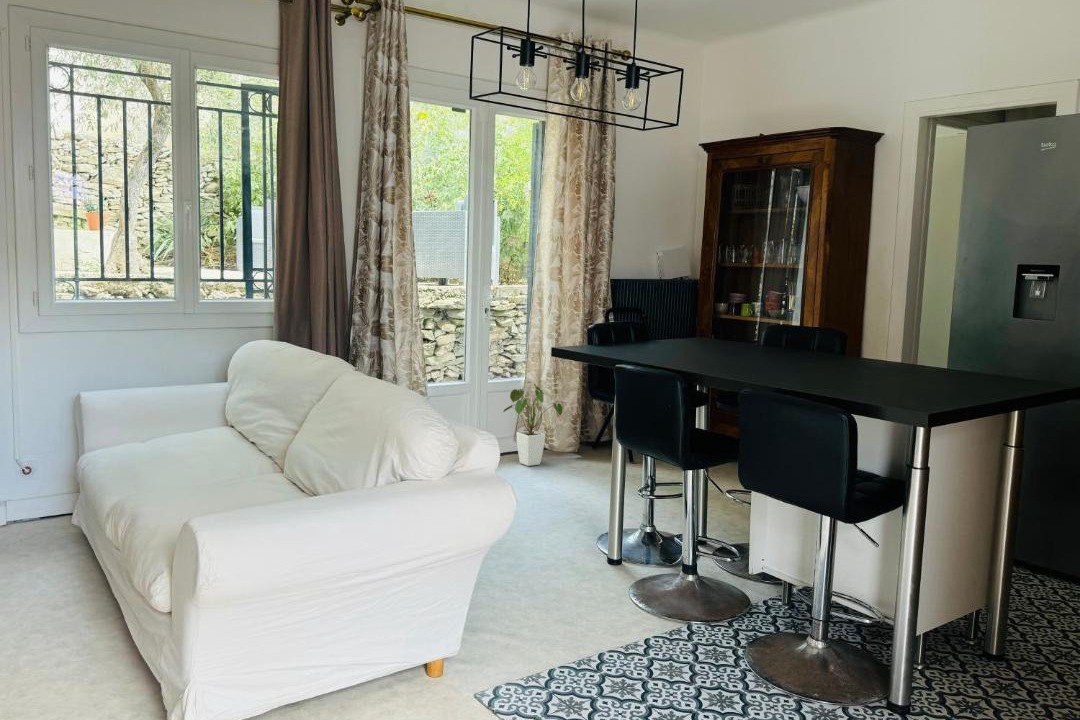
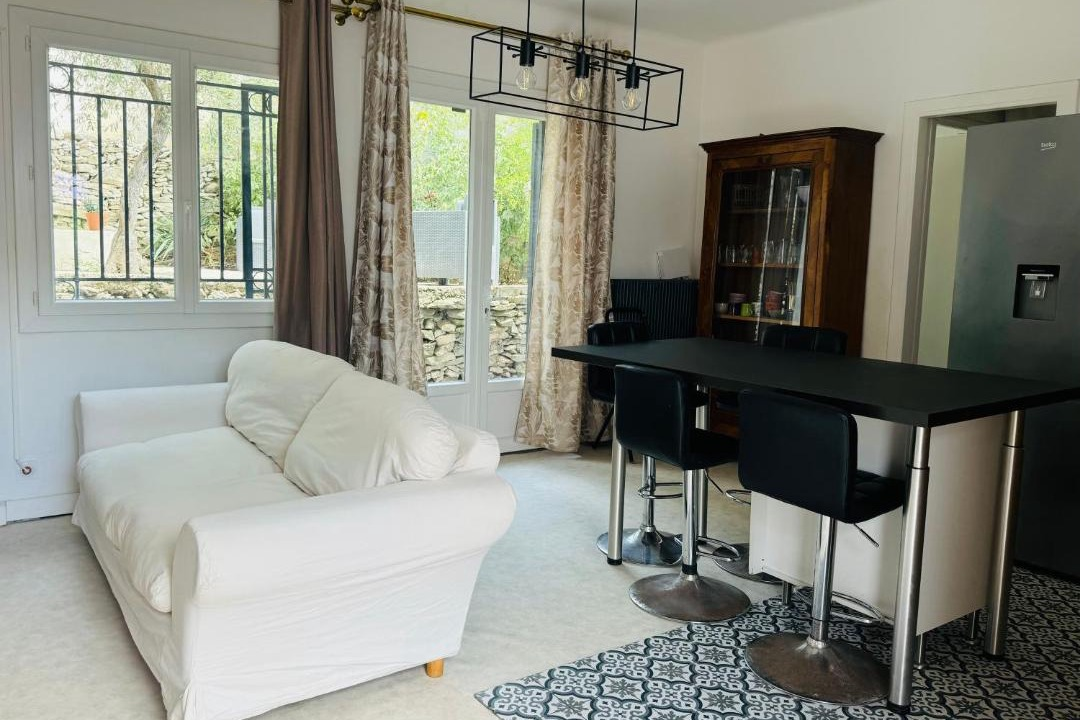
- house plant (536, 424)
